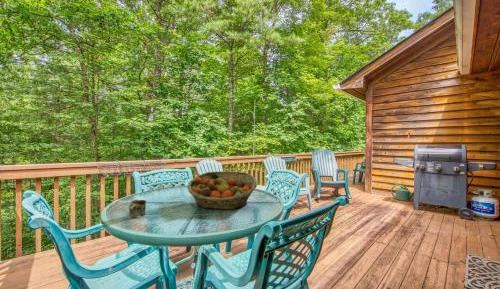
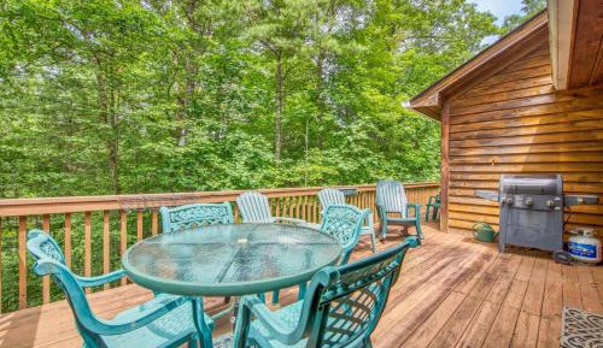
- fruit basket (222, 188)
- mug (136, 208)
